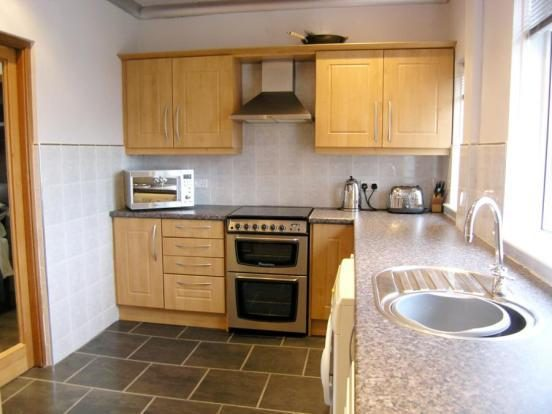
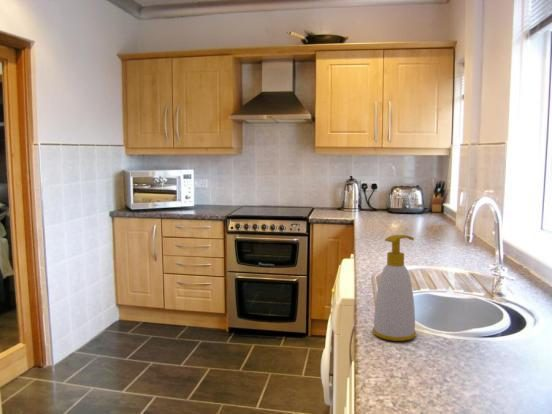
+ soap bottle (395, 285)
